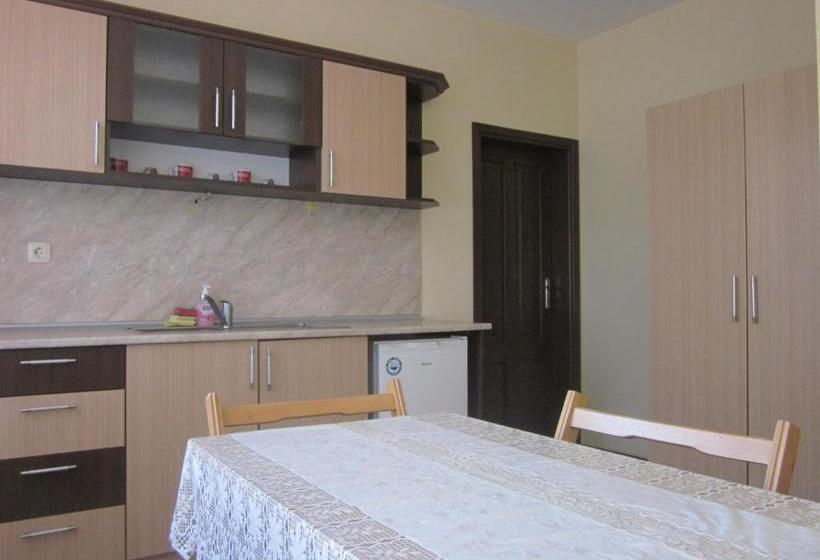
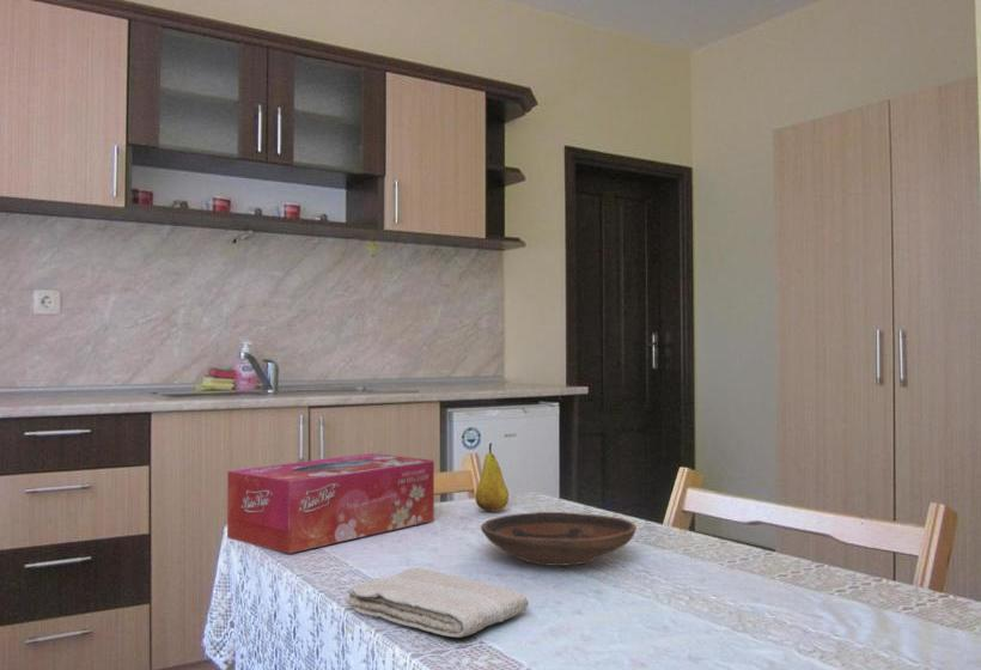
+ bowl (557, 540)
+ fruit (492, 476)
+ washcloth (434, 597)
+ tissue box (335, 497)
